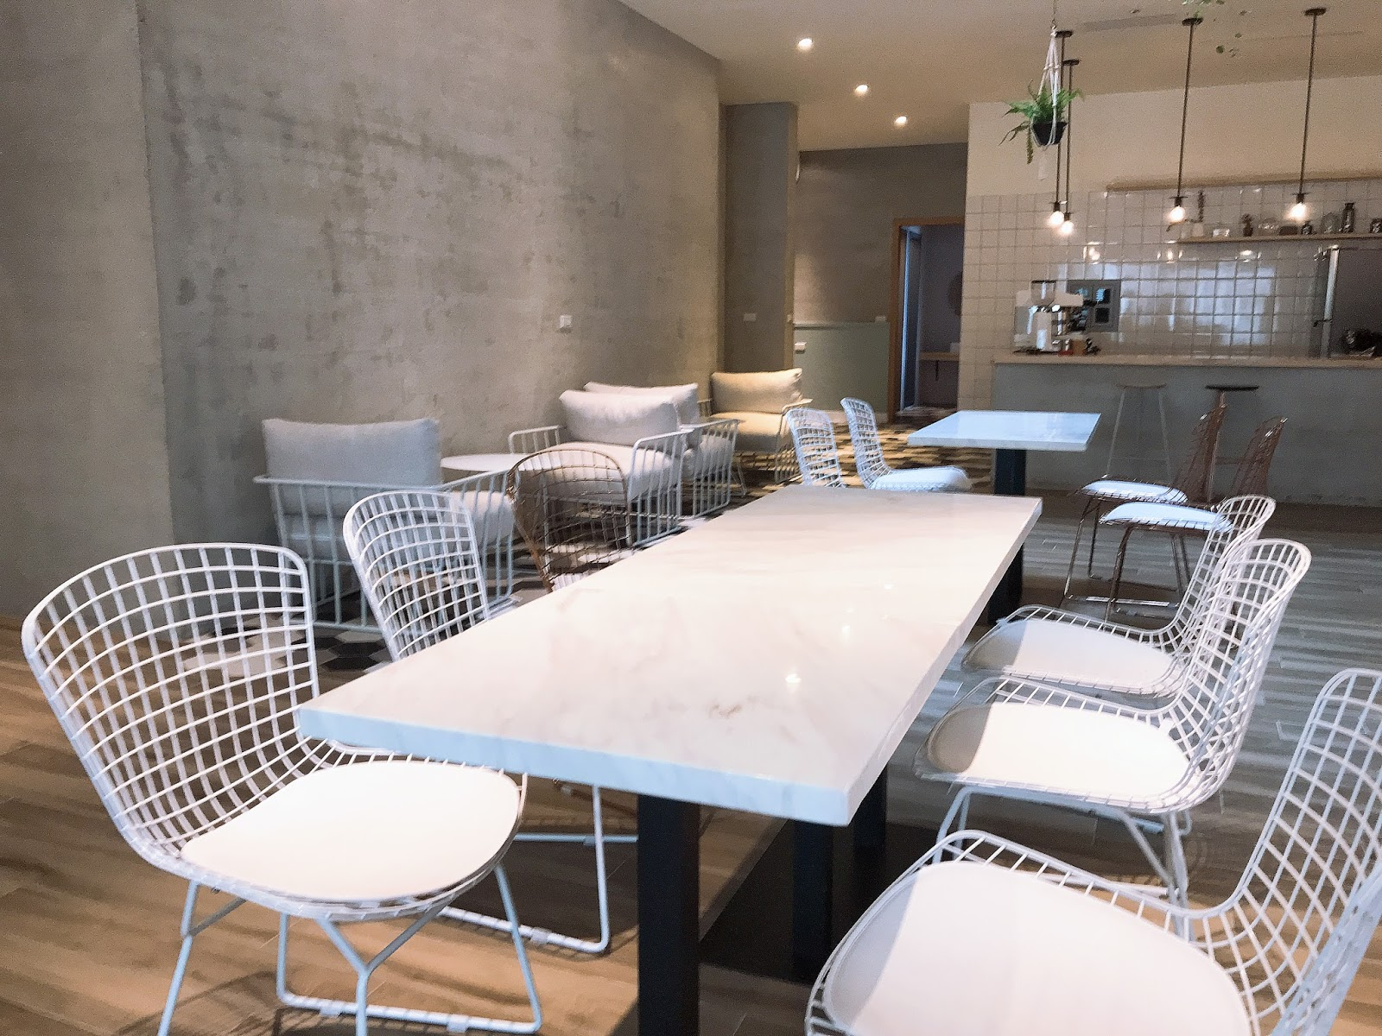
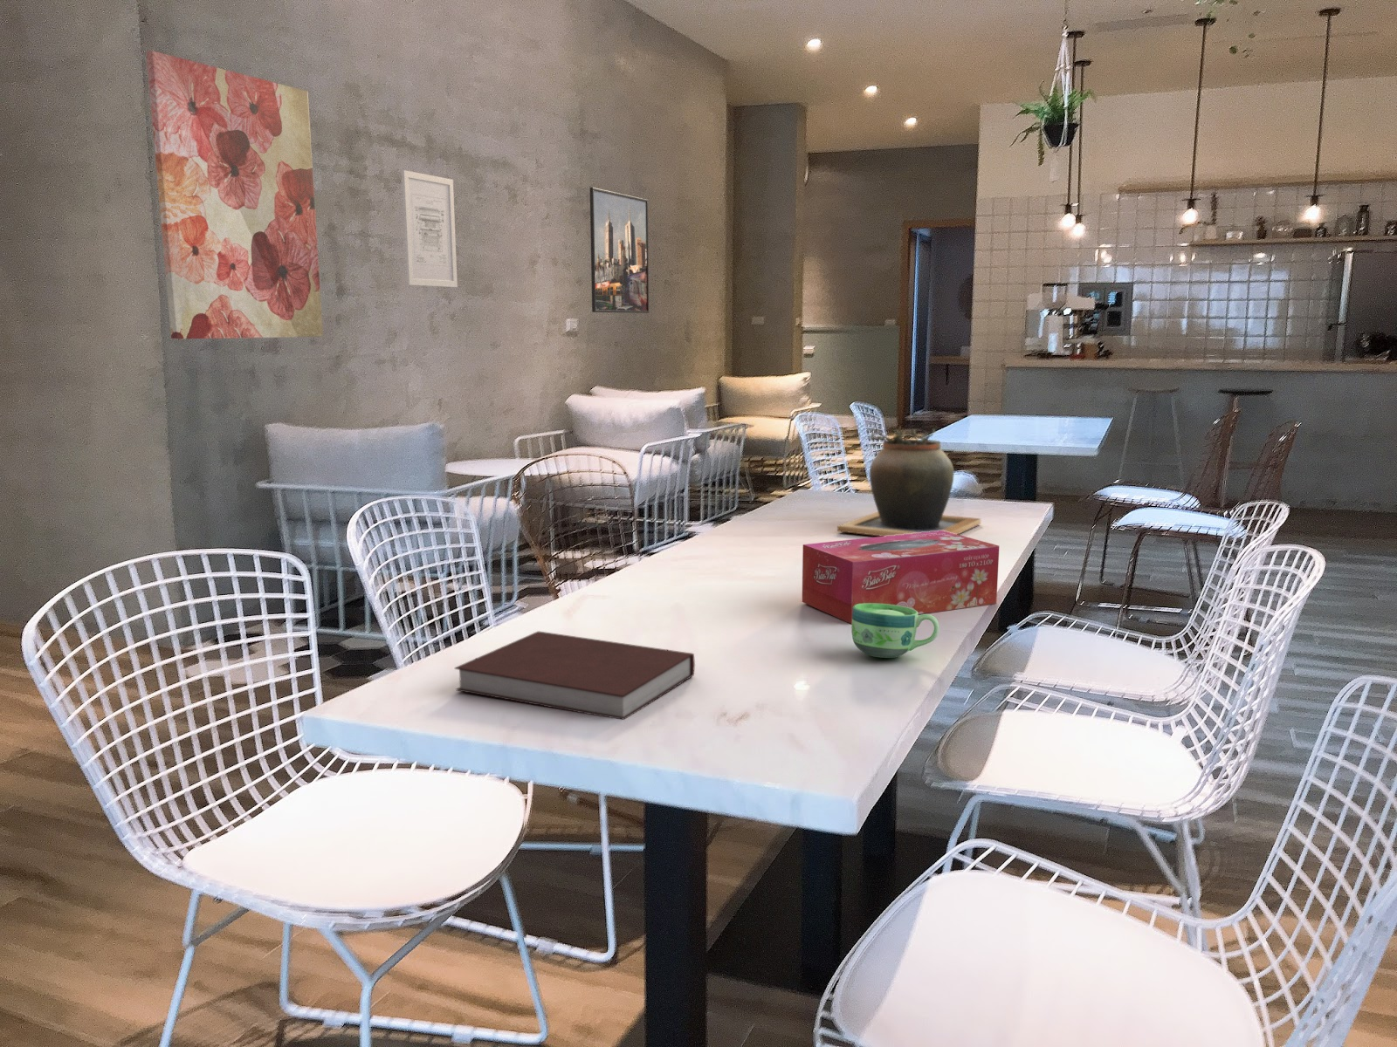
+ tissue box (900, 573)
+ notebook (578, 671)
+ wall art (243, 208)
+ potted plant (912, 477)
+ wall art (430, 230)
+ cup (894, 630)
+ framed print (620, 253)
